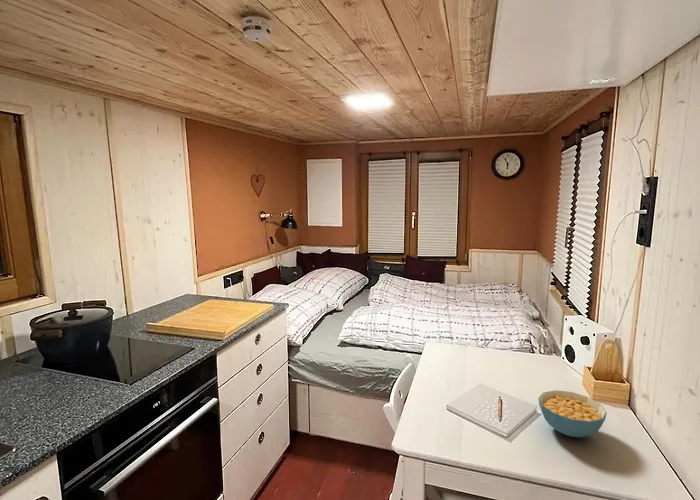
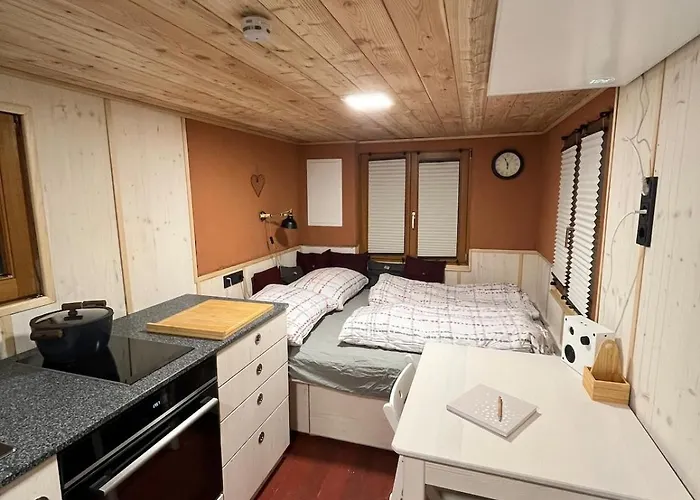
- cereal bowl (570, 418)
